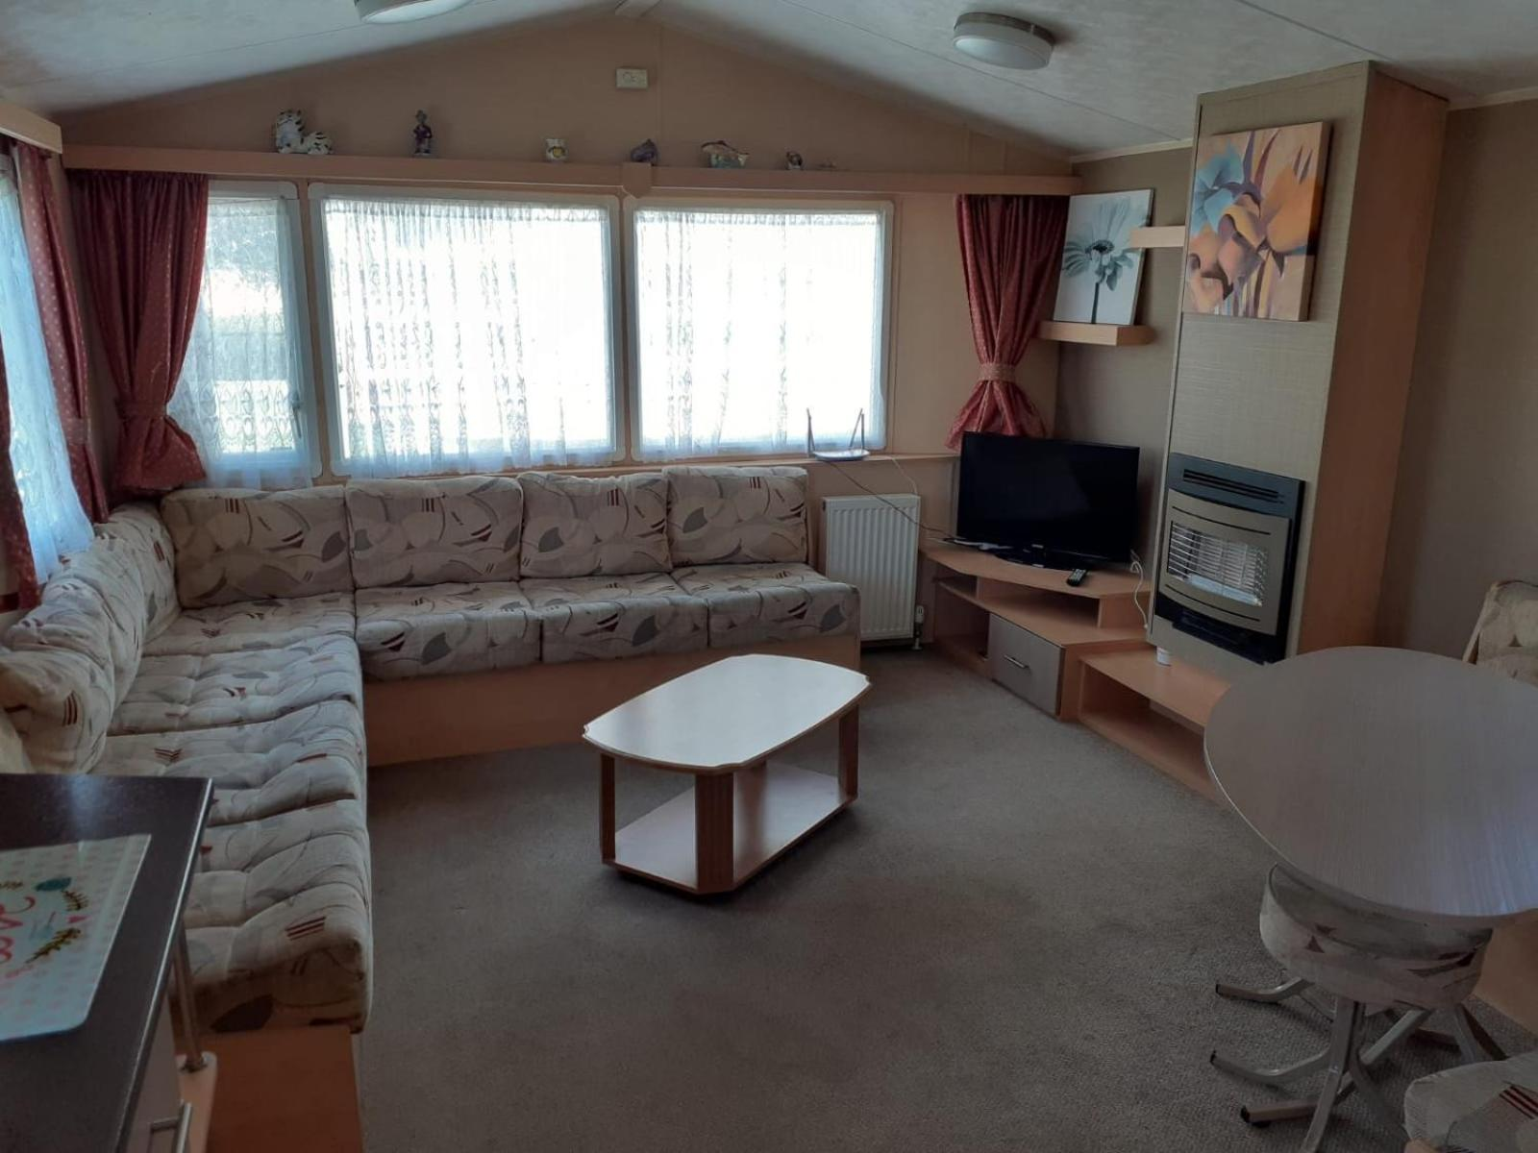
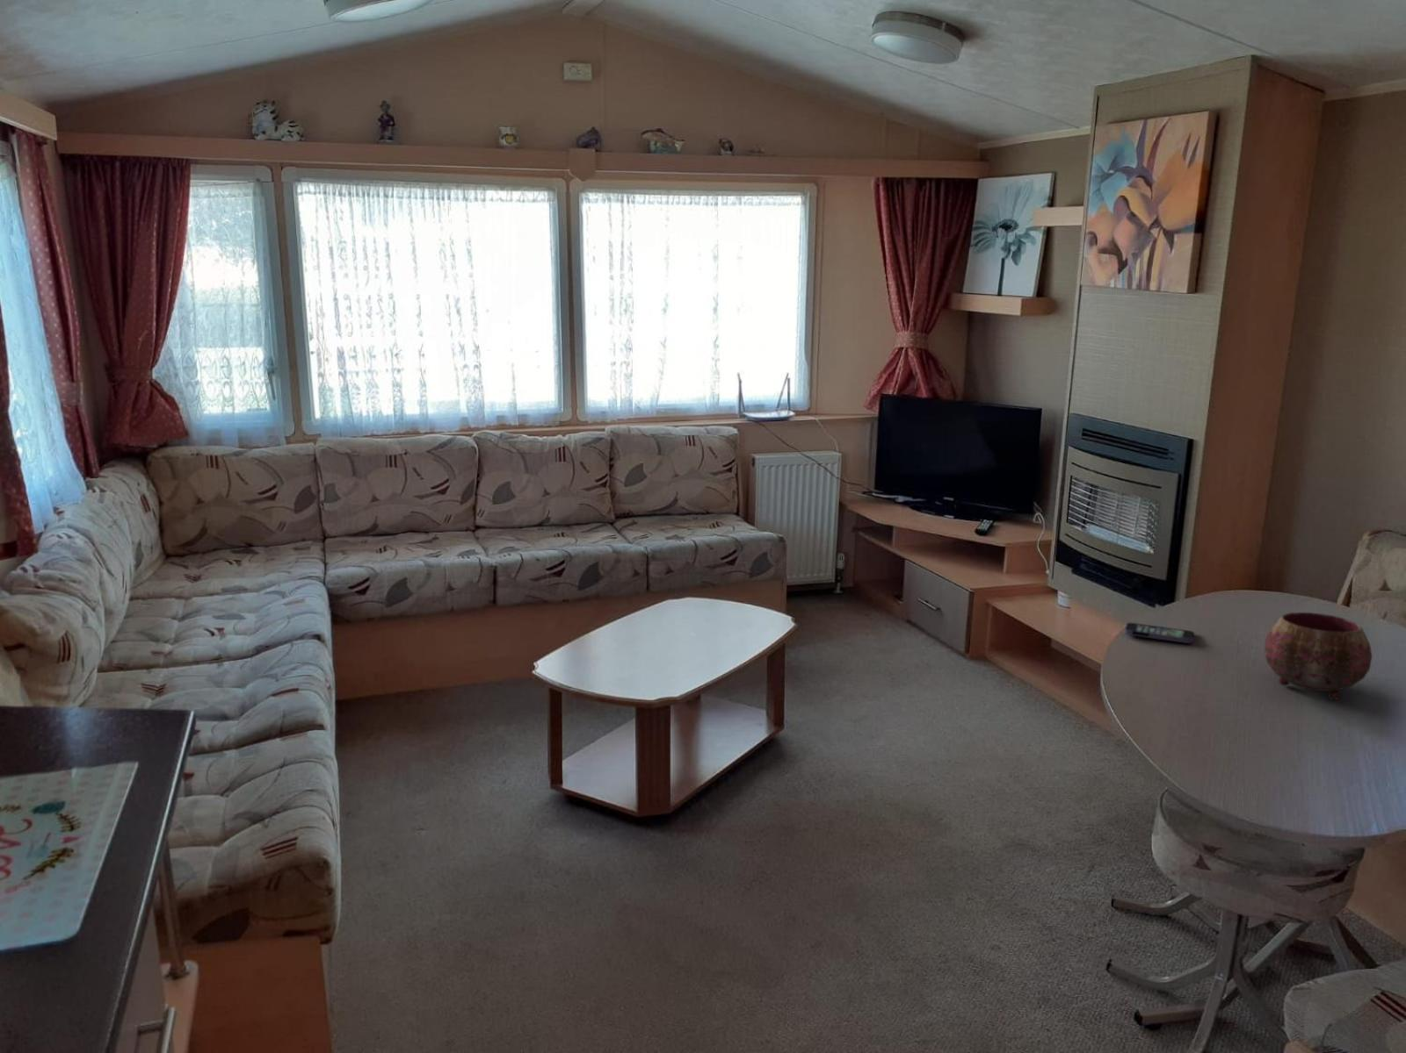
+ bowl (1315, 656)
+ smartphone (1158, 633)
